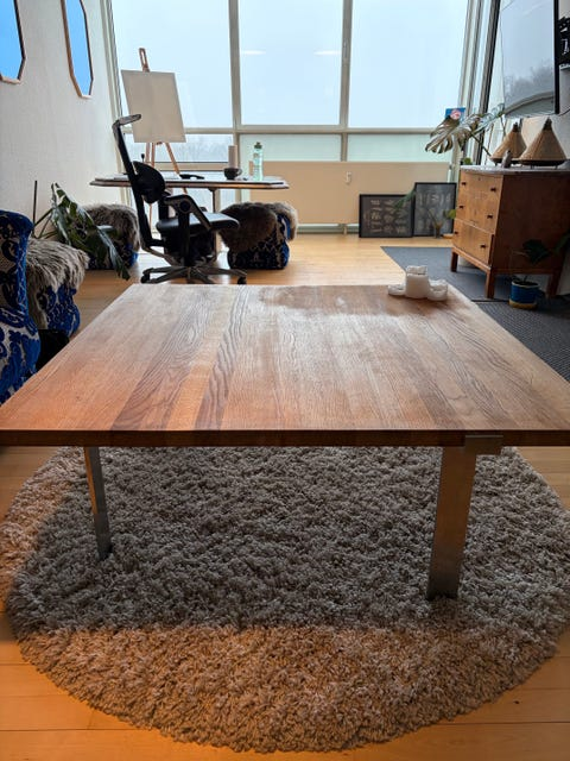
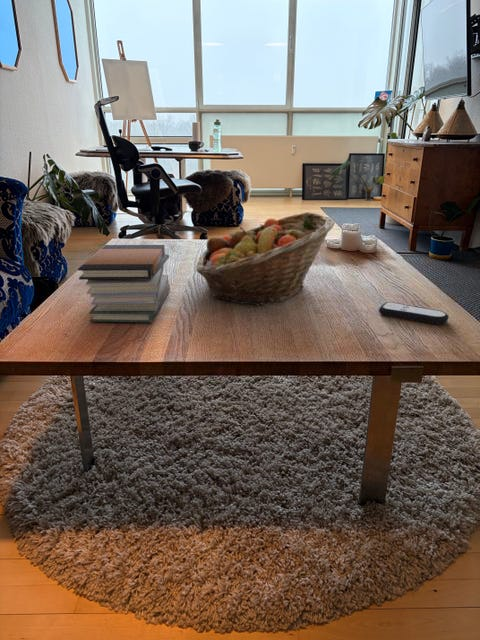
+ book stack (129, 281)
+ remote control (413, 312)
+ fruit basket (263, 253)
